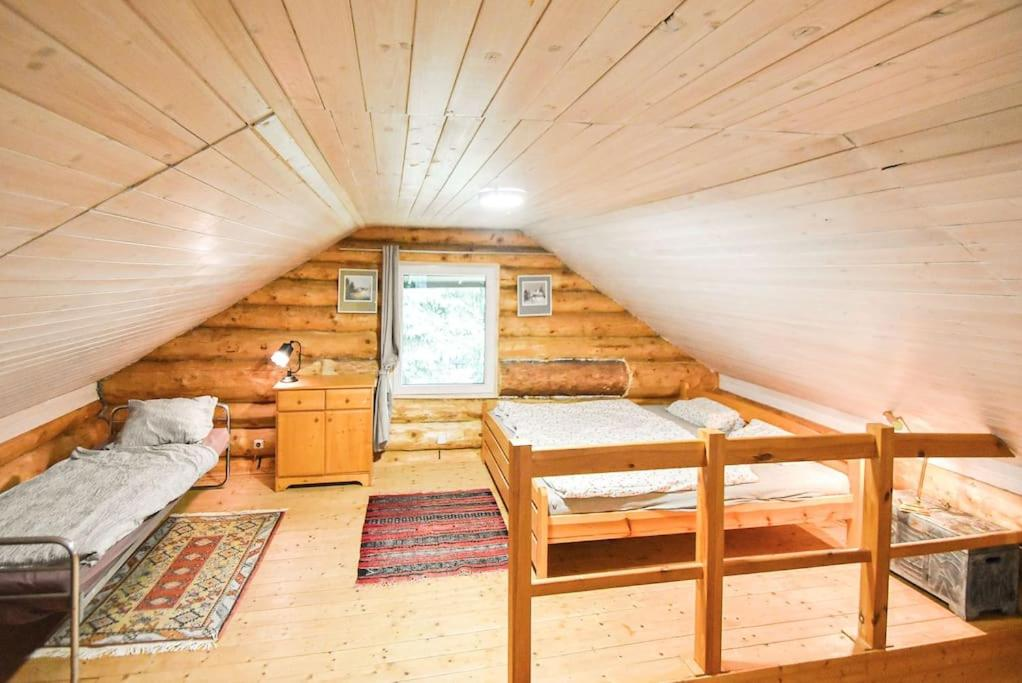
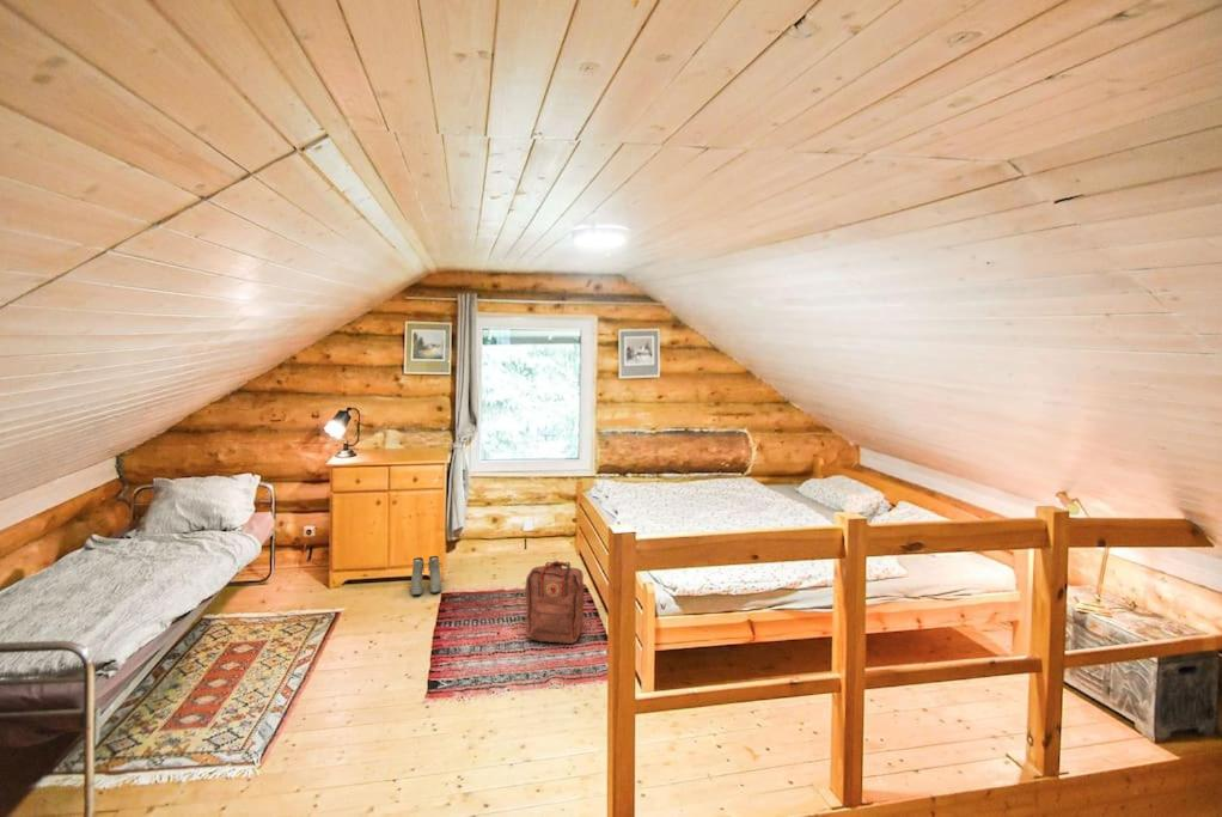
+ boots (428, 572)
+ backpack (554, 597)
